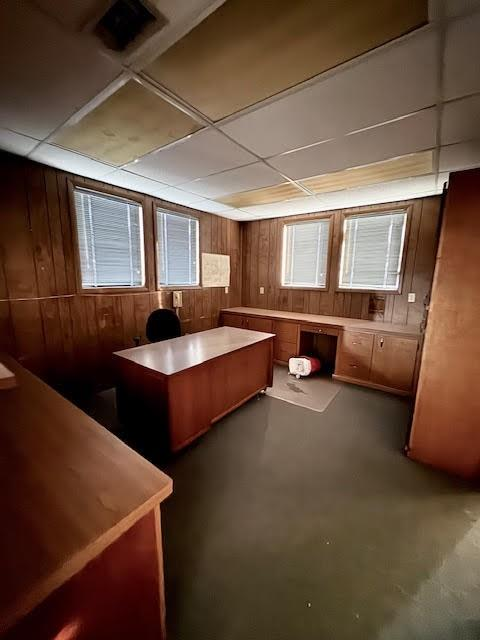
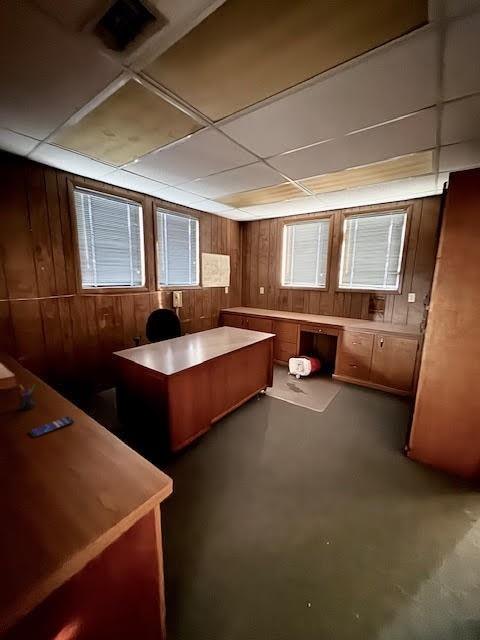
+ smartphone (52, 426)
+ pen holder (27, 395)
